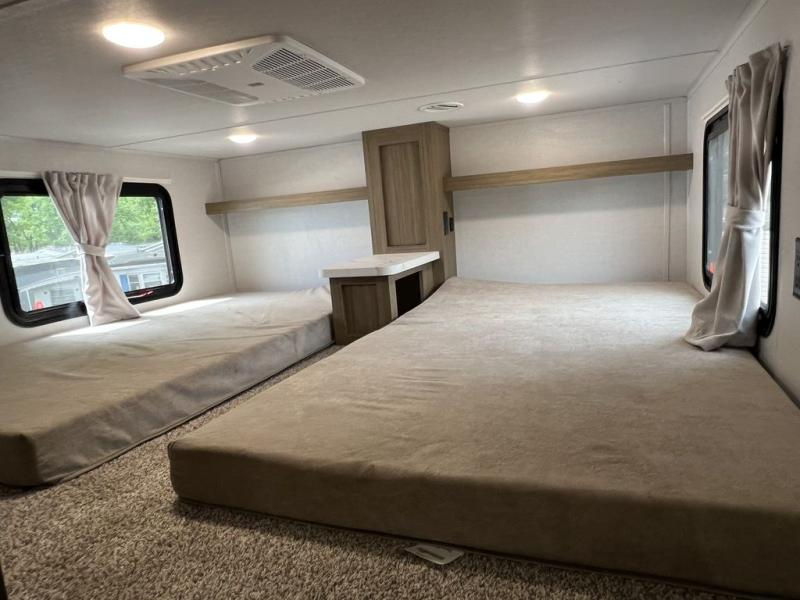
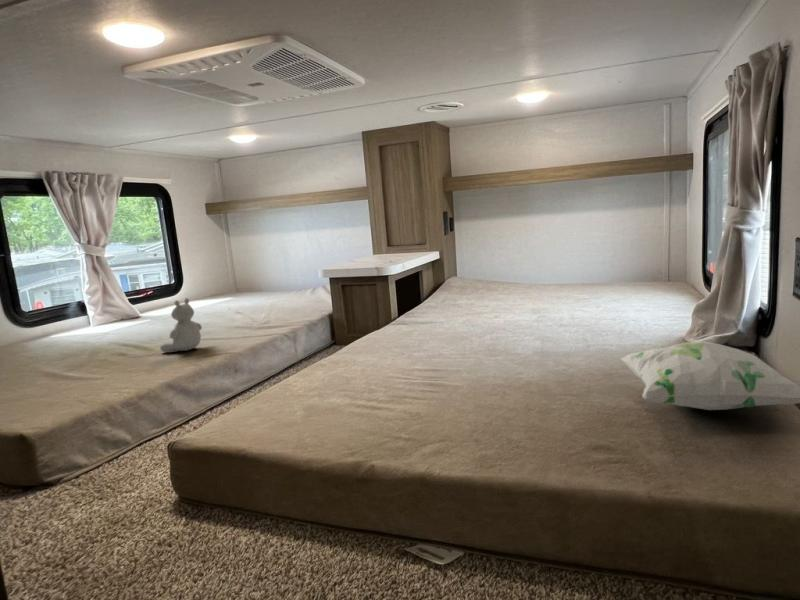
+ teddy bear (178, 324)
+ decorative pillow (704, 374)
